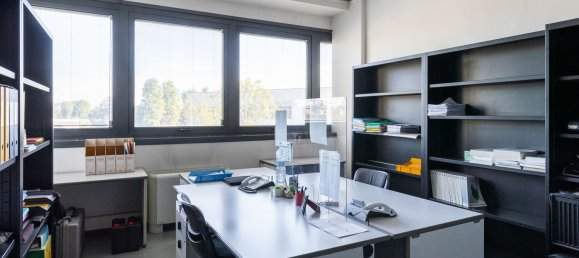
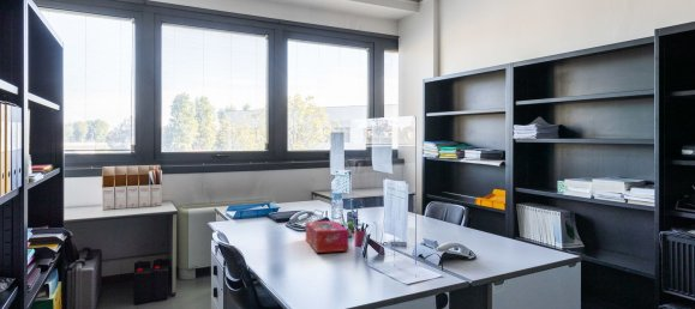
+ tissue box (325, 235)
